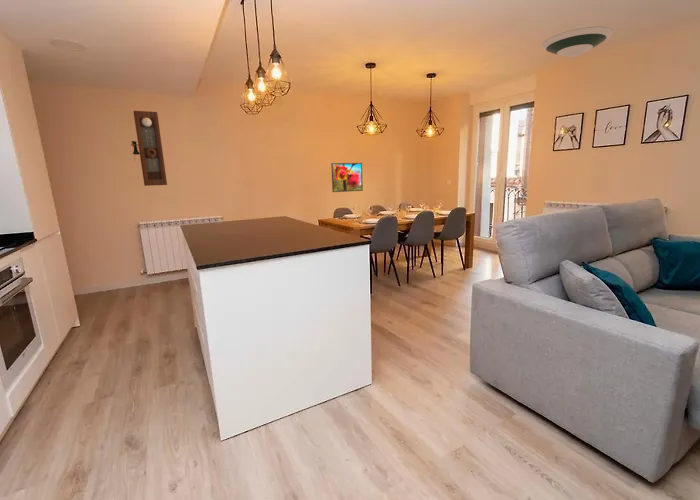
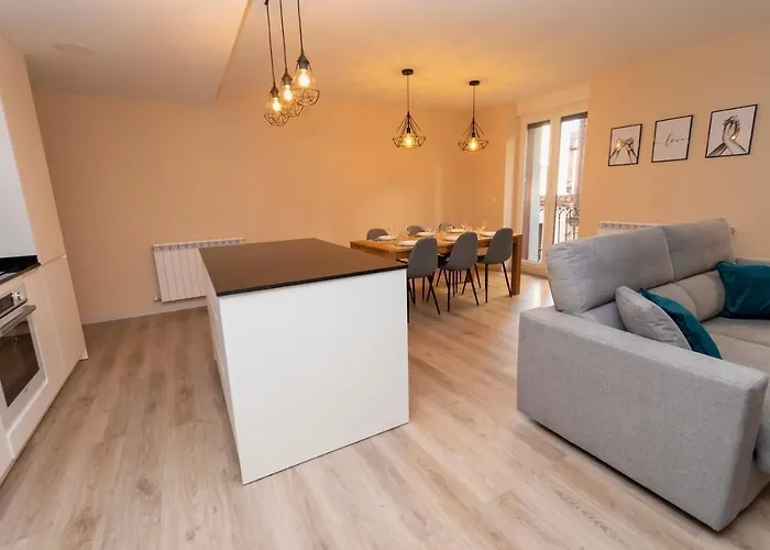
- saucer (574, 47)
- pendulum clock (147, 149)
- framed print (347, 177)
